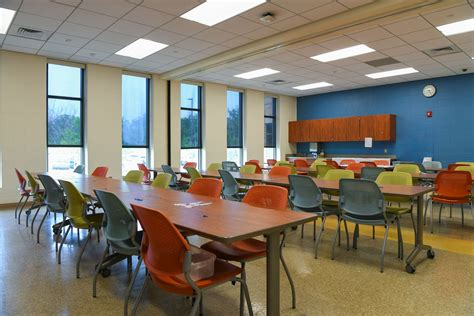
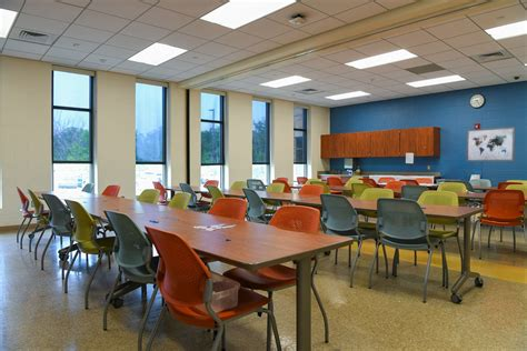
+ wall art (489, 144)
